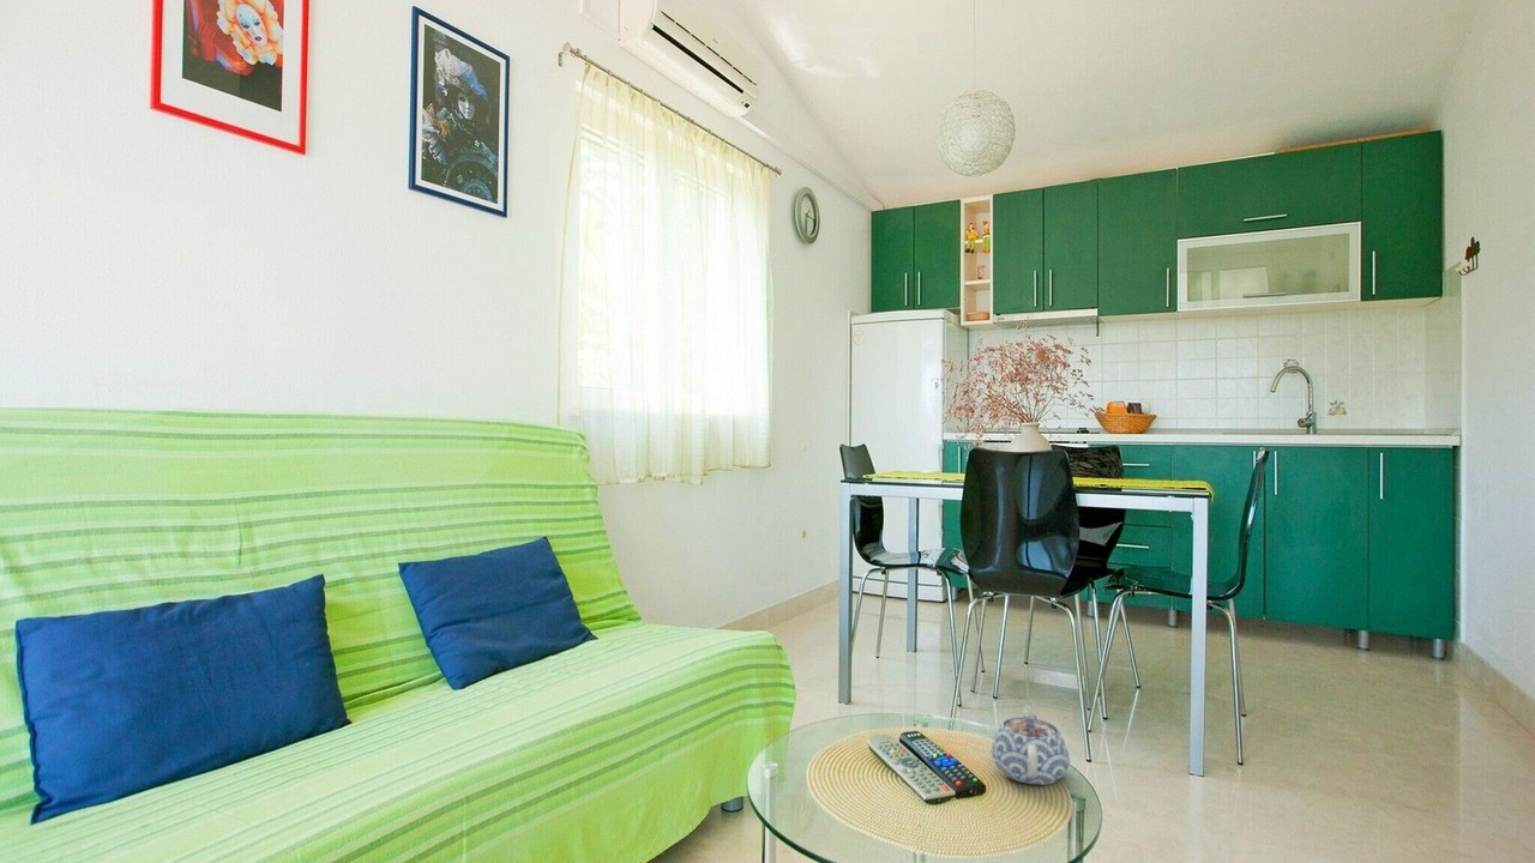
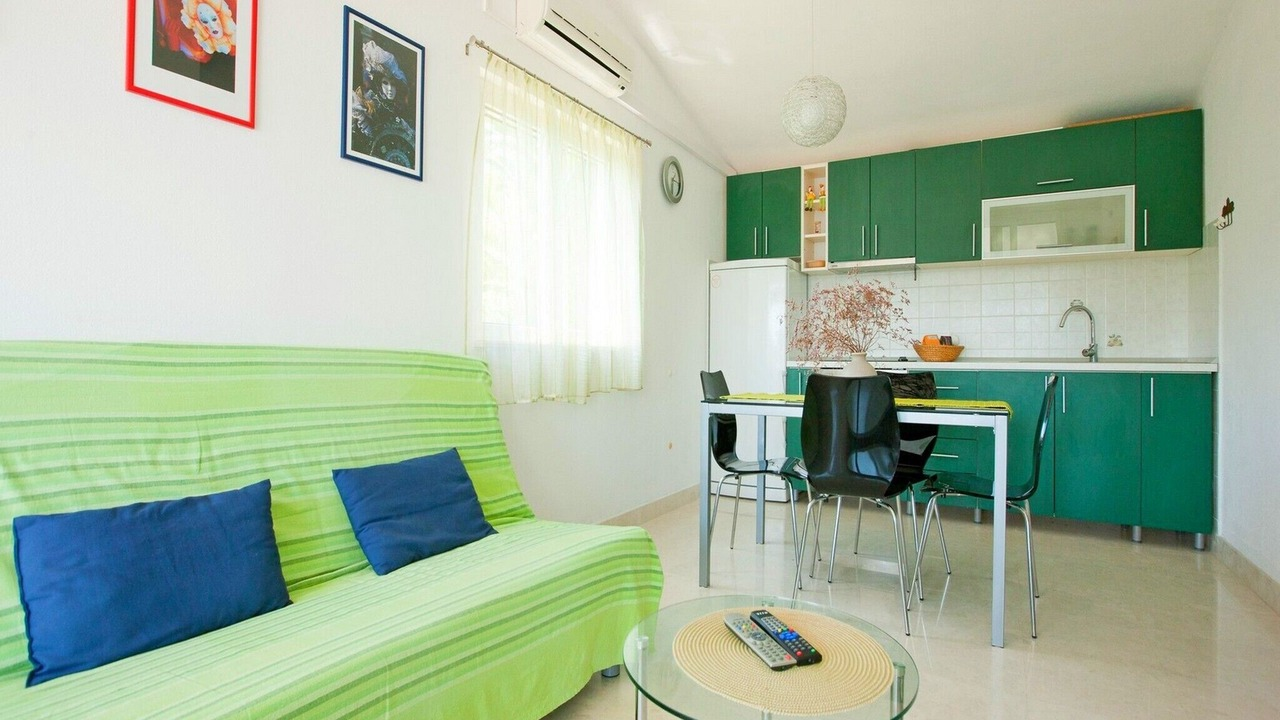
- teapot (1029, 742)
